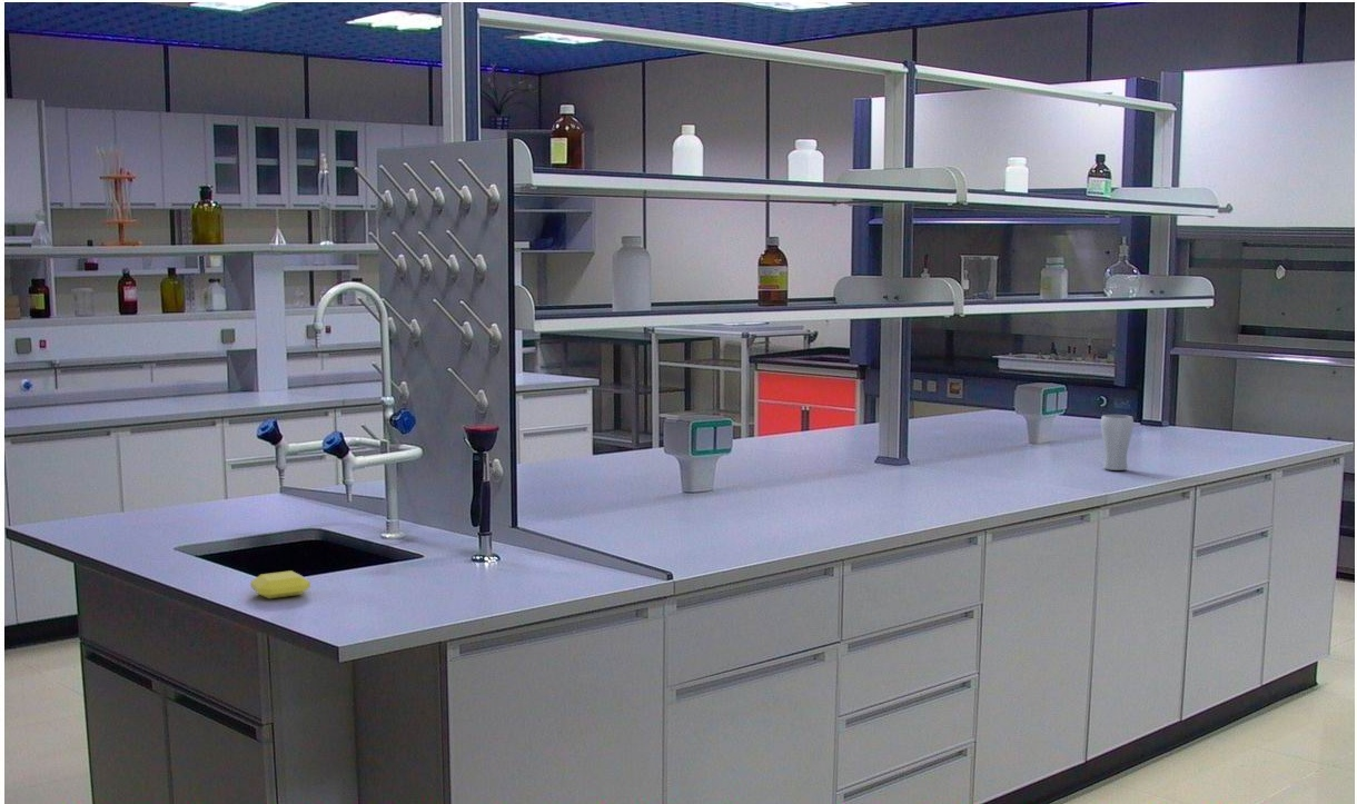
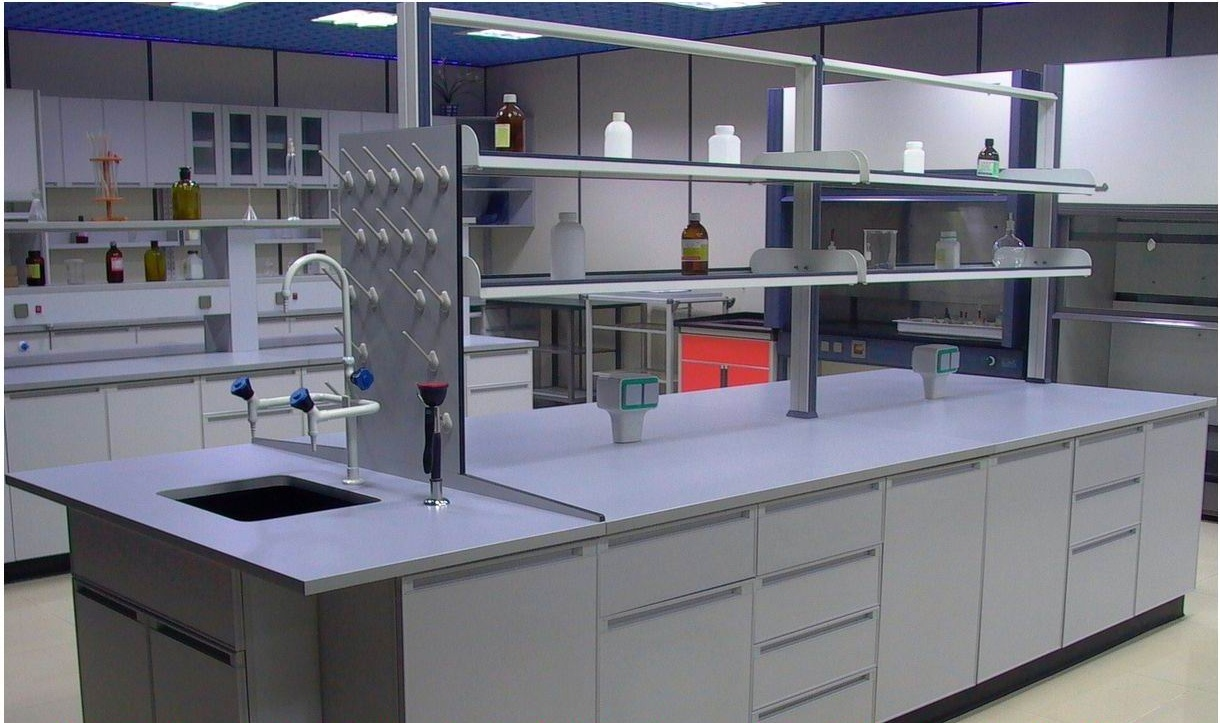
- drinking glass (1116, 443)
- soap bar (280, 584)
